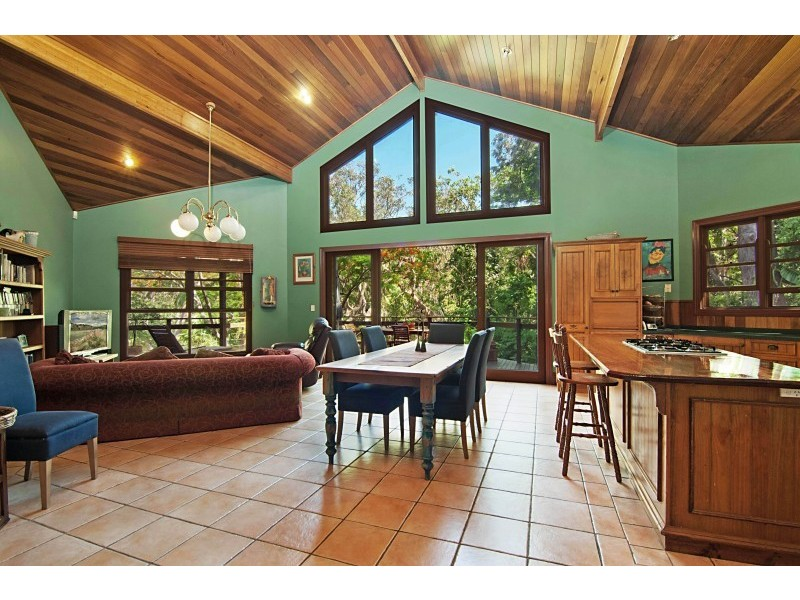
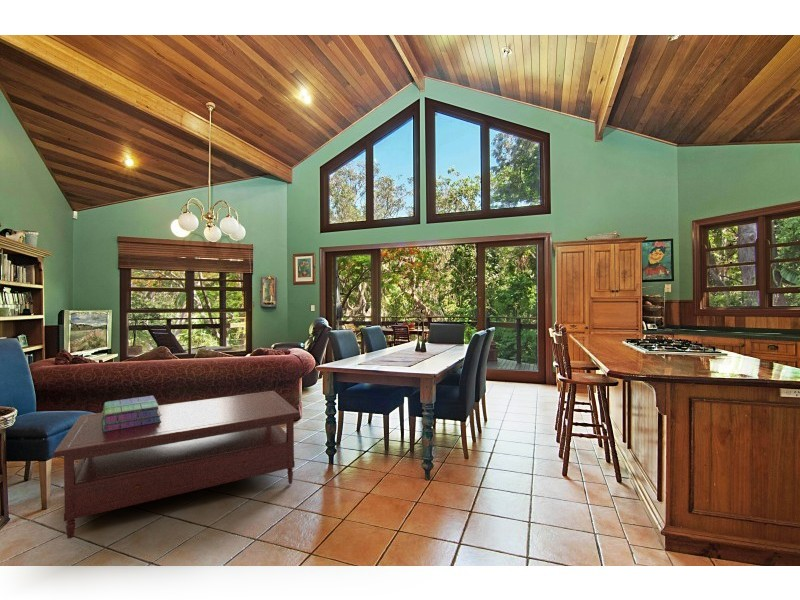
+ coffee table (191, 449)
+ stack of books (131, 411)
